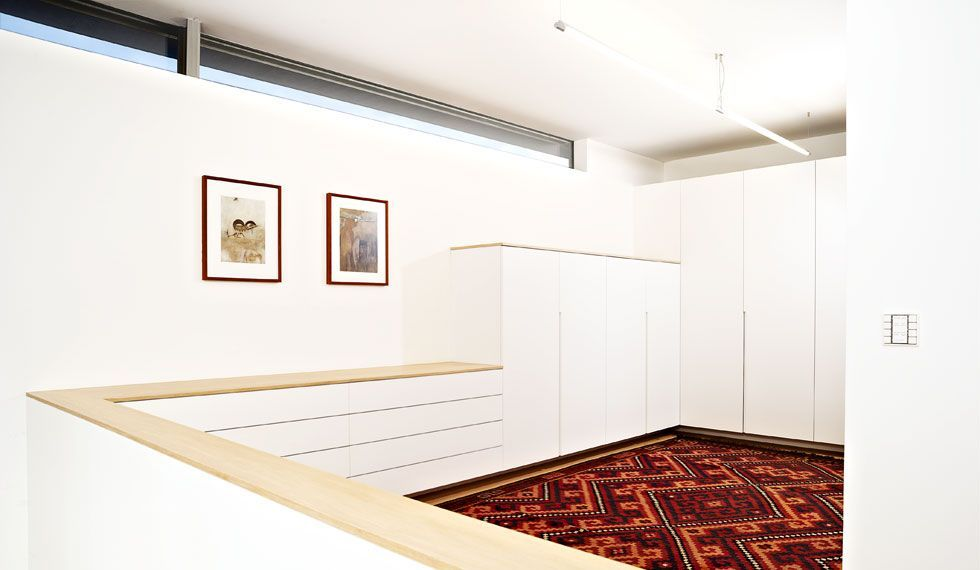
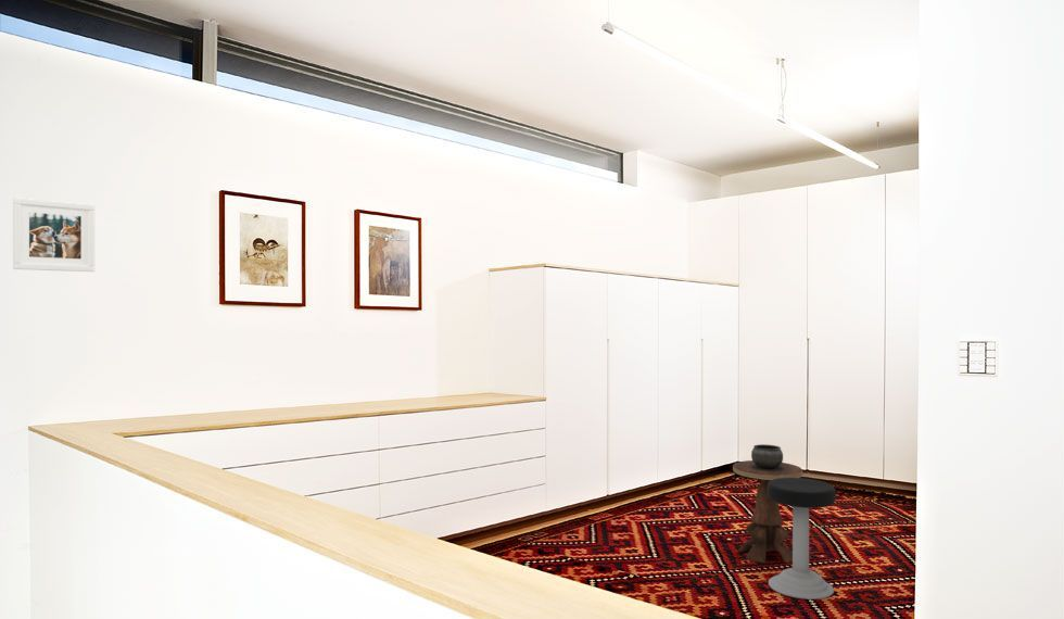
+ stool (800, 535)
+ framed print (55, 236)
+ side table (767, 501)
